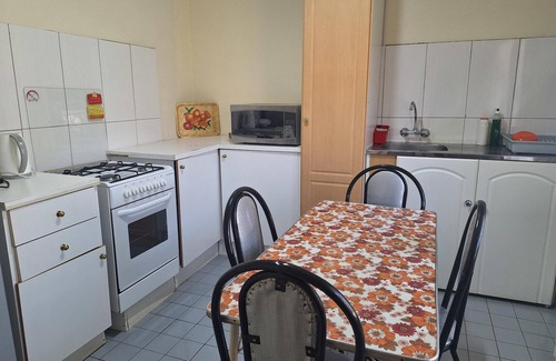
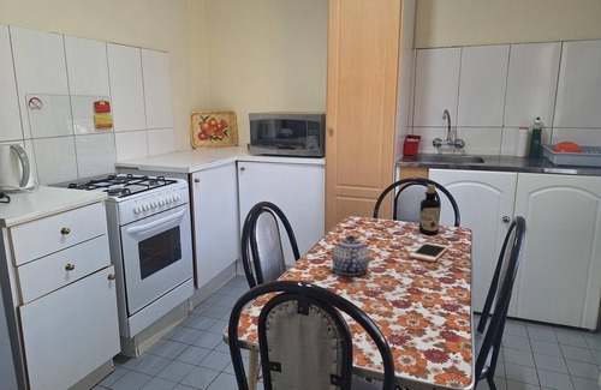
+ cell phone (429, 251)
+ teapot (350, 253)
+ bottle (429, 209)
